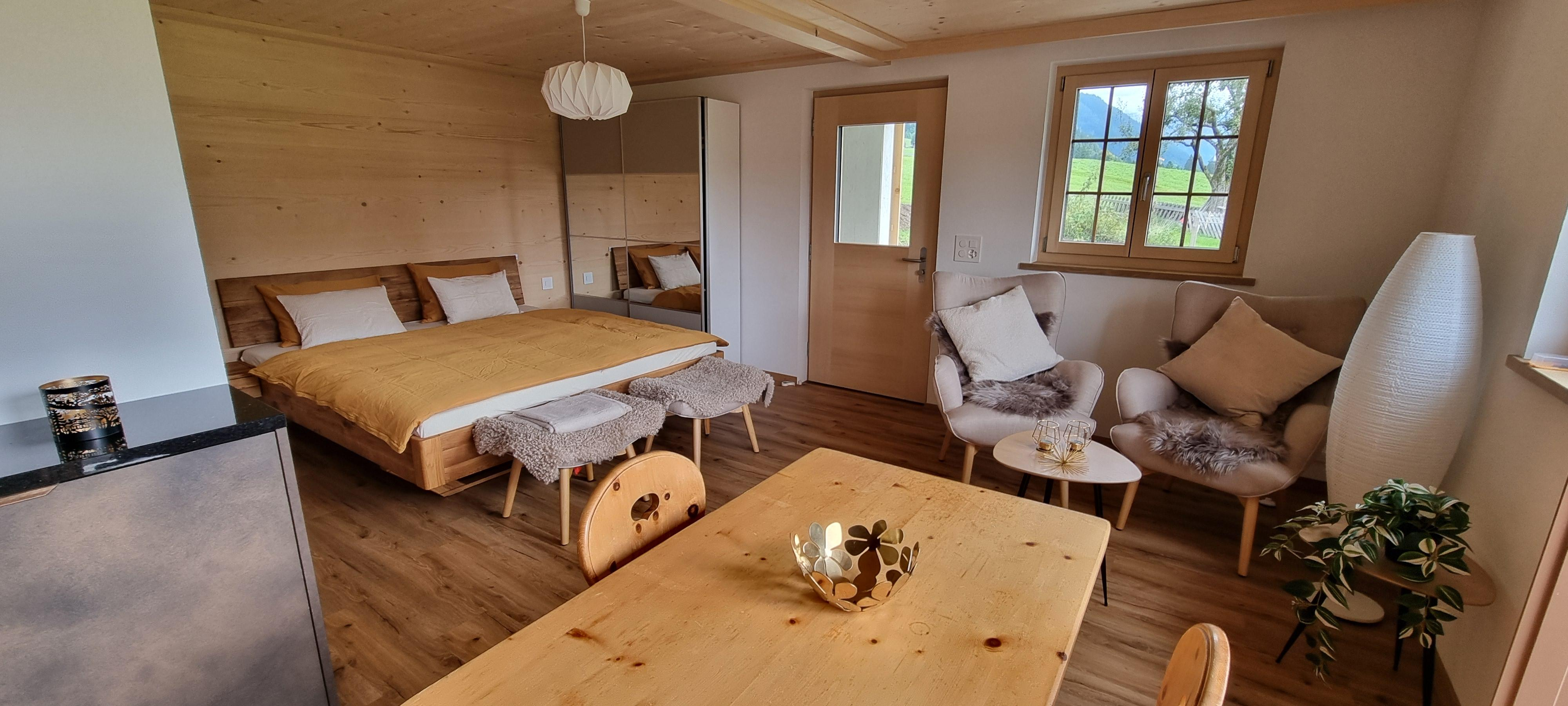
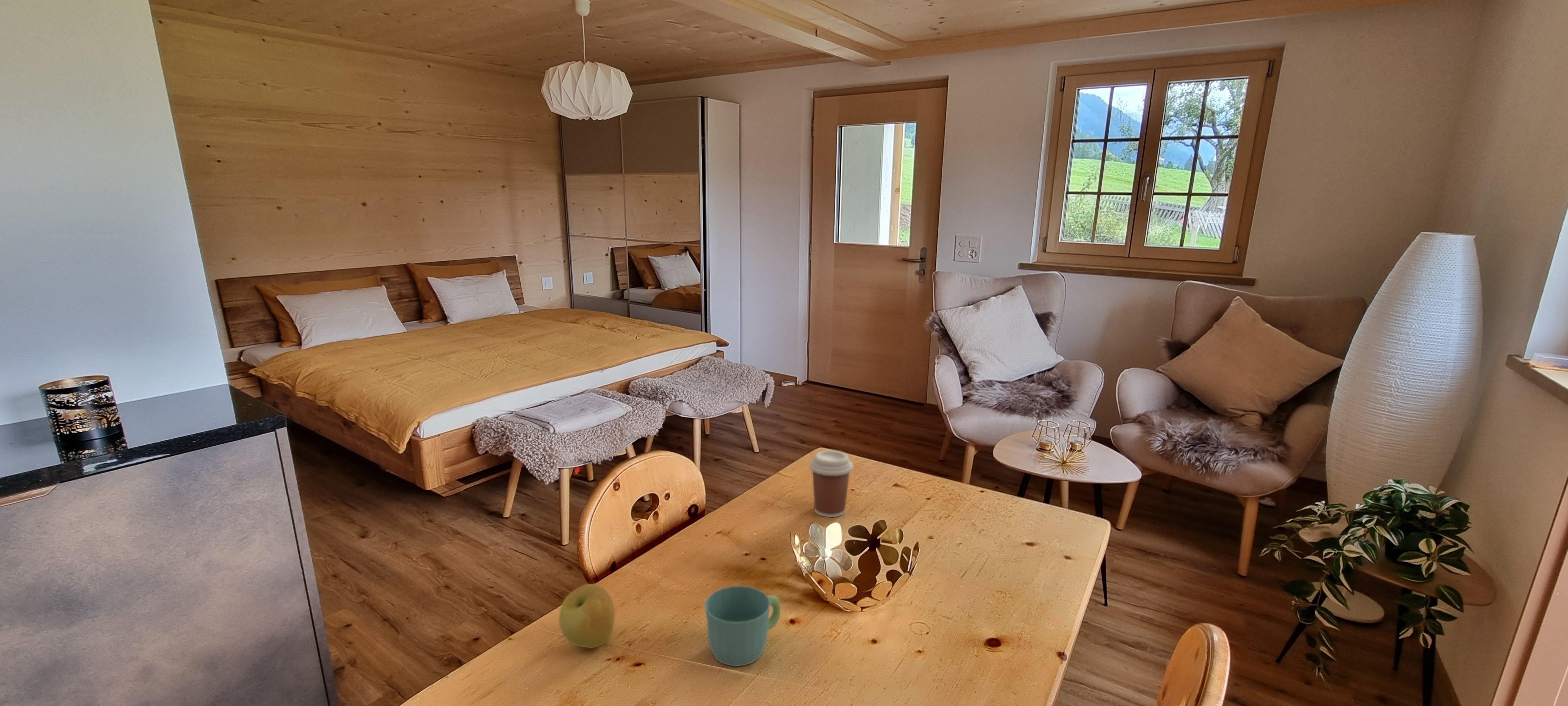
+ coffee cup (830, 483)
+ mug (746, 623)
+ apple (588, 617)
